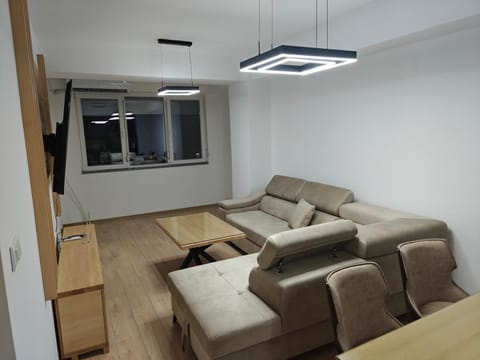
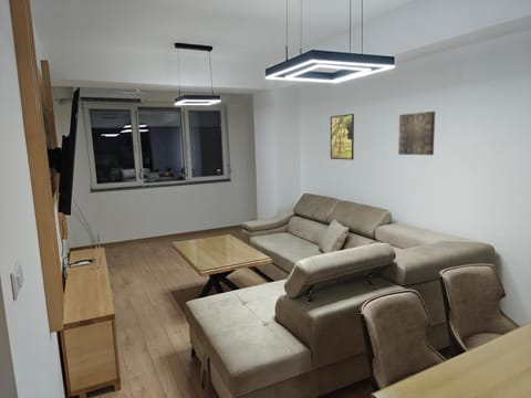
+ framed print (341, 137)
+ wall art (415, 134)
